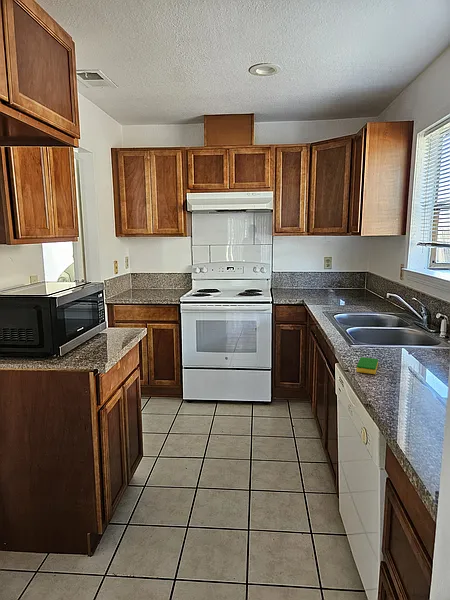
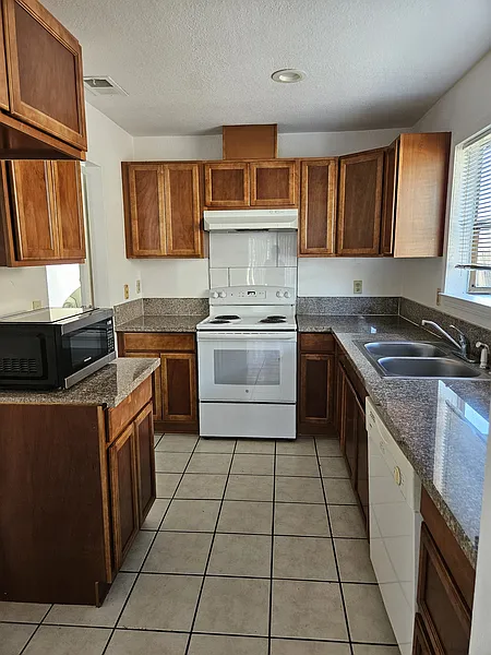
- dish sponge (367, 365)
